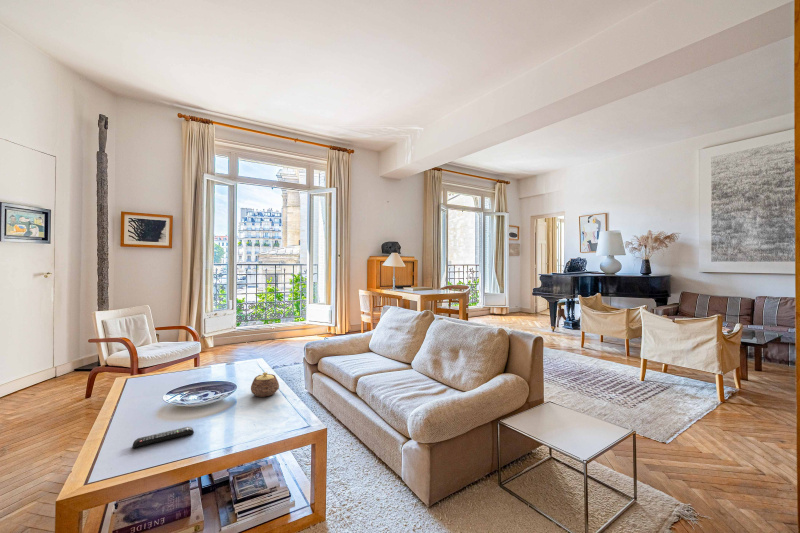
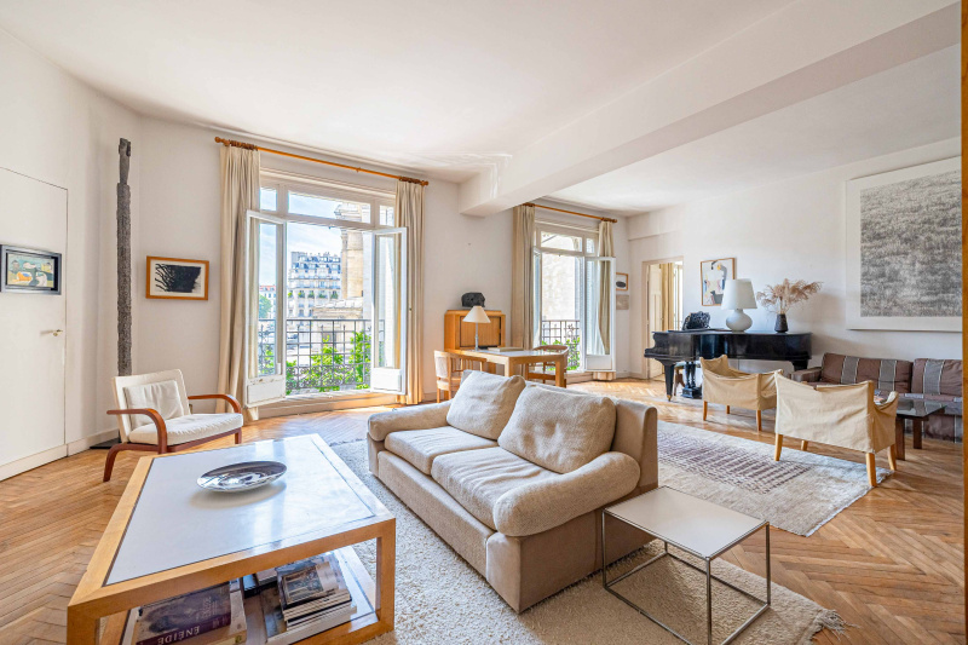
- remote control (164, 436)
- teapot (265, 383)
